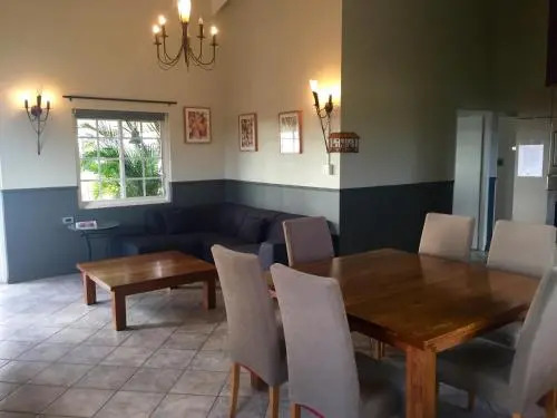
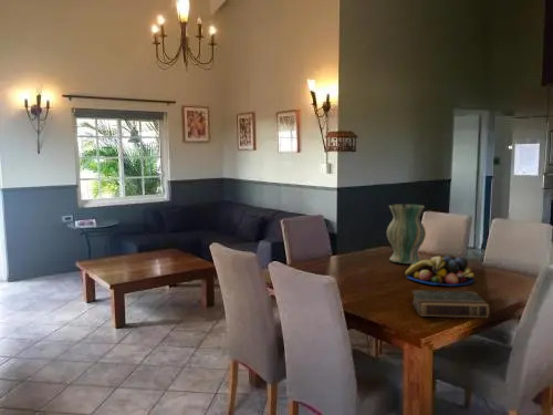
+ vase (406, 234)
+ fruit bowl (439, 267)
+ book (448, 302)
